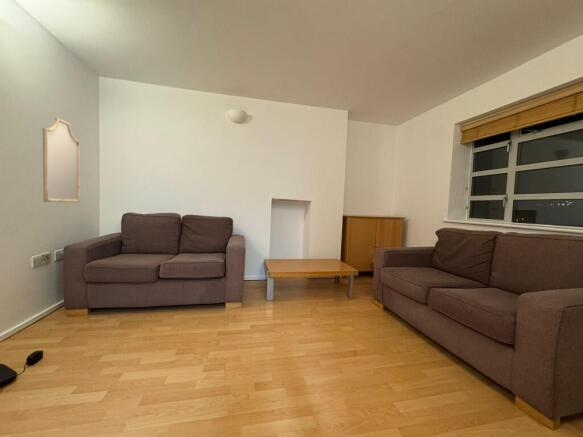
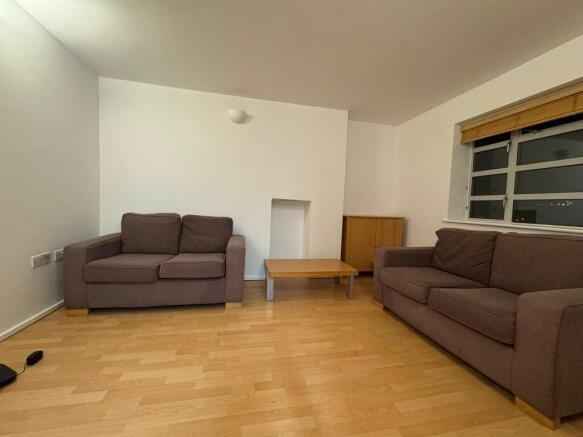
- home mirror (63, 161)
